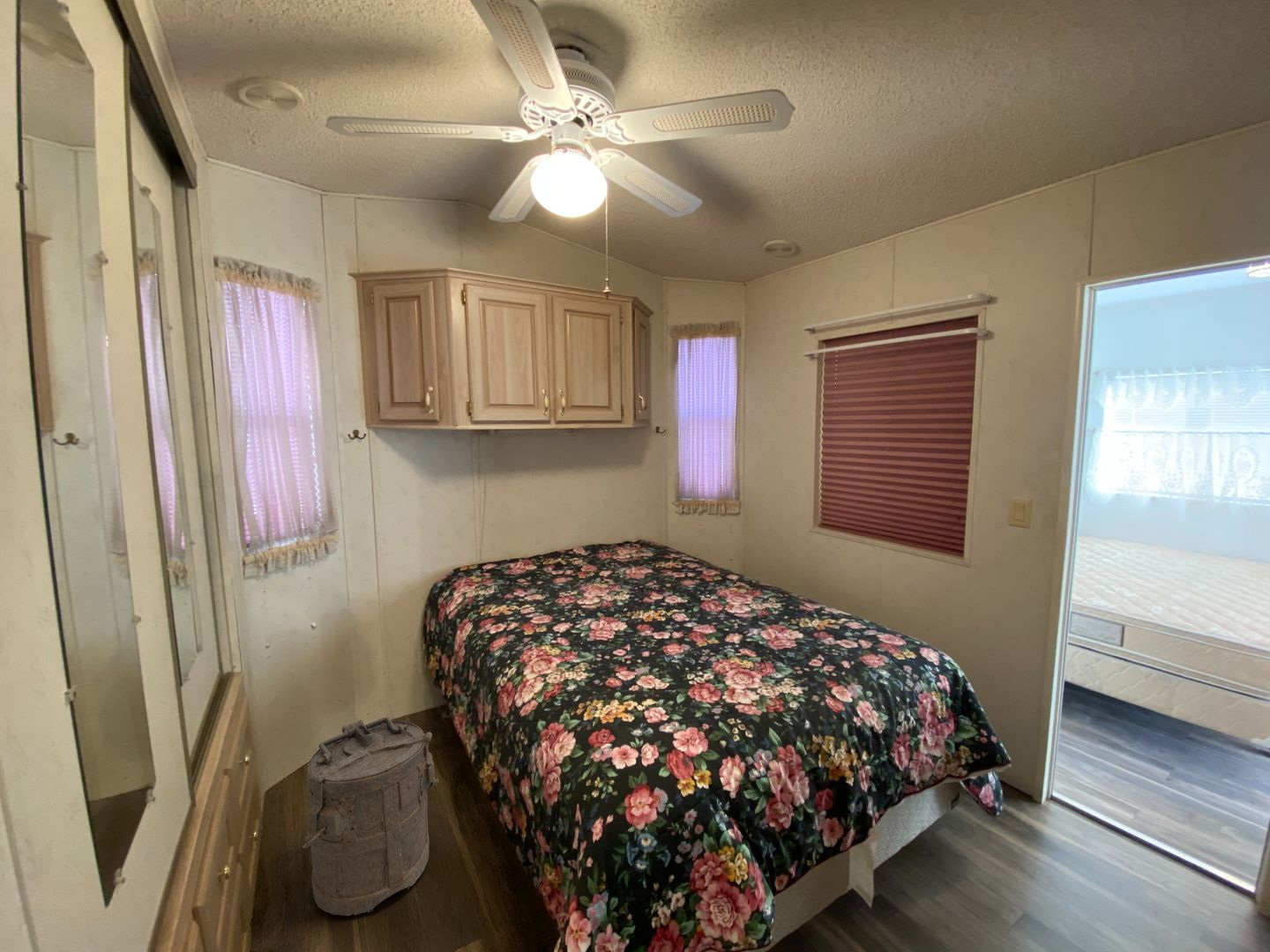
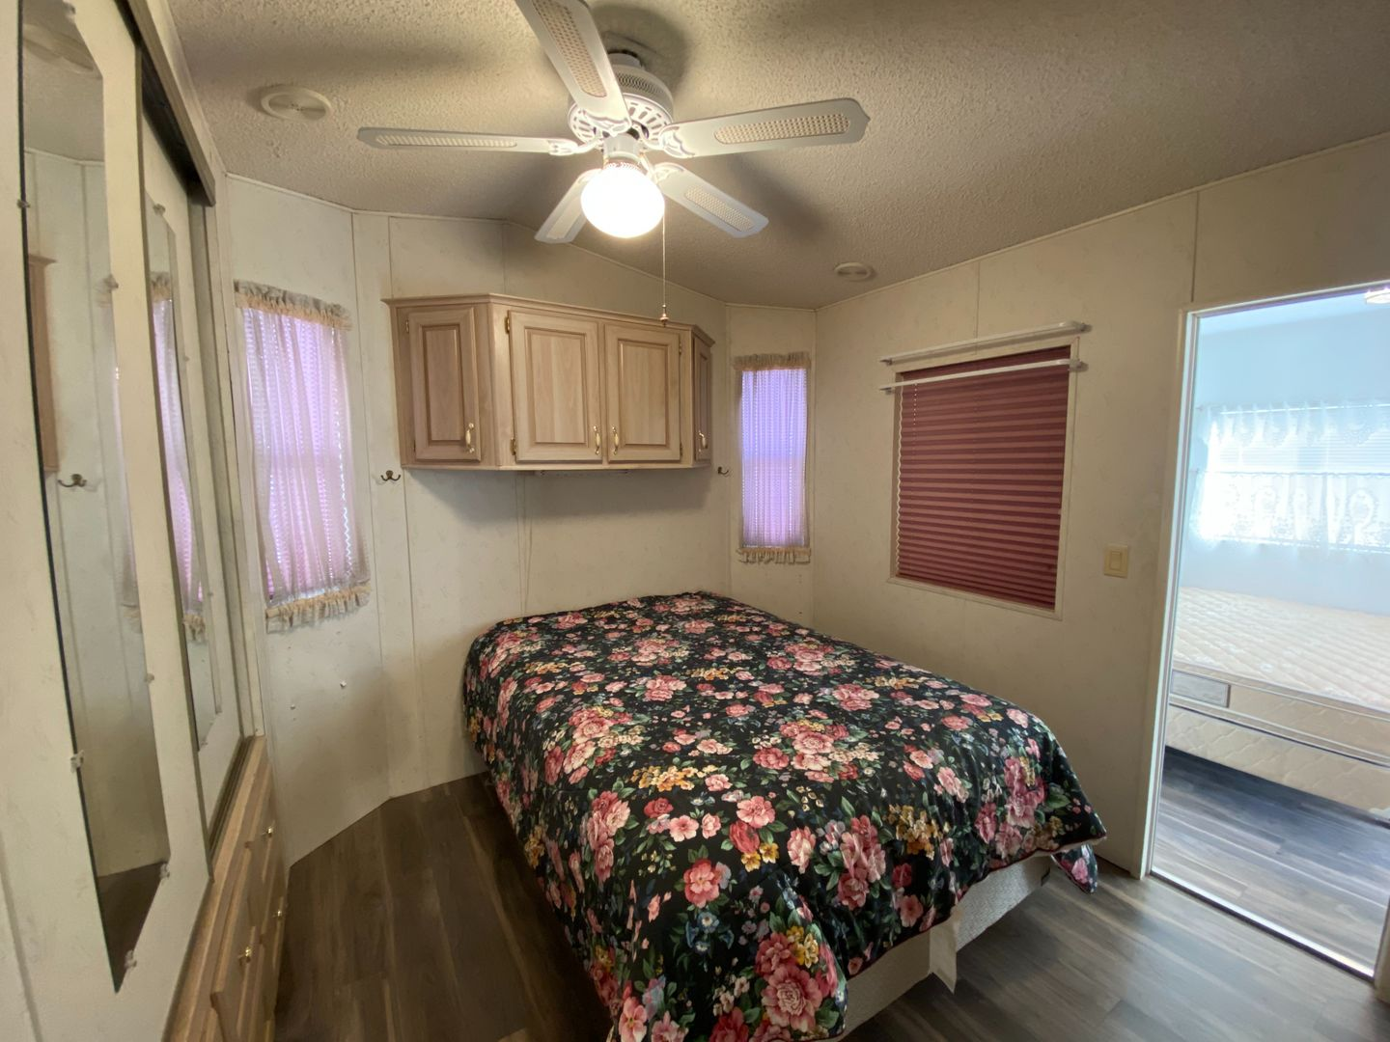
- laundry hamper (376, 803)
